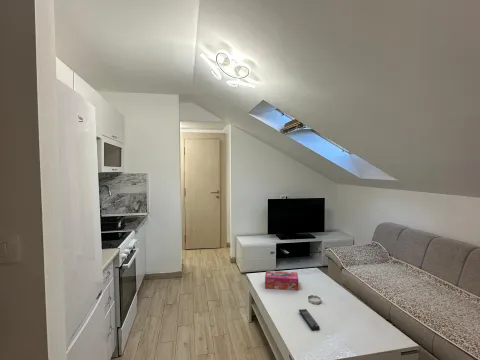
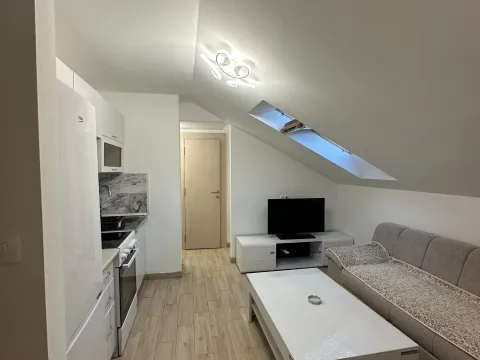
- tissue box (281, 280)
- remote control (308, 318)
